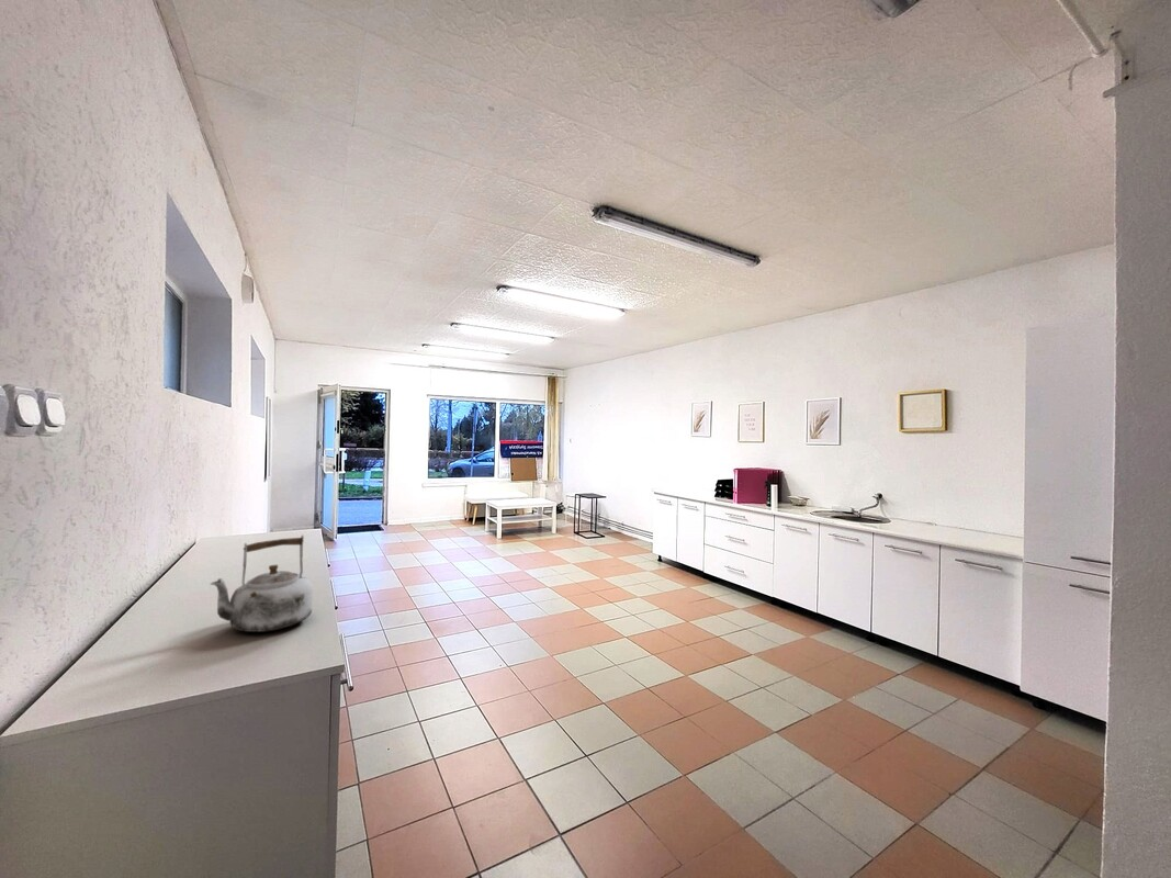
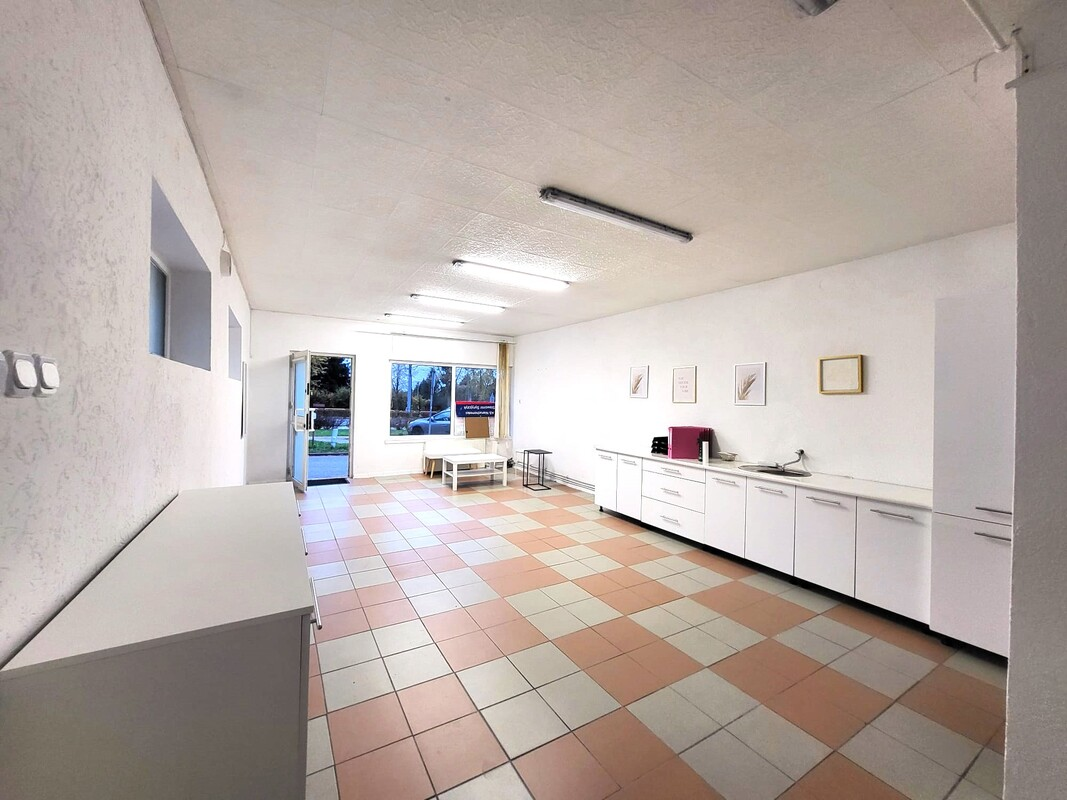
- kettle (263, 583)
